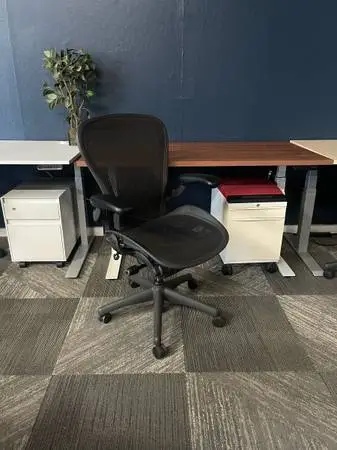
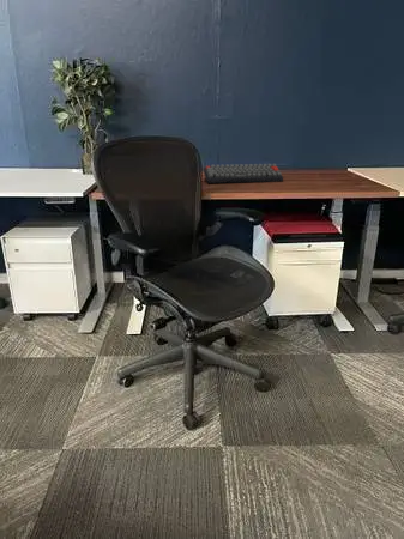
+ keyboard (242, 172)
